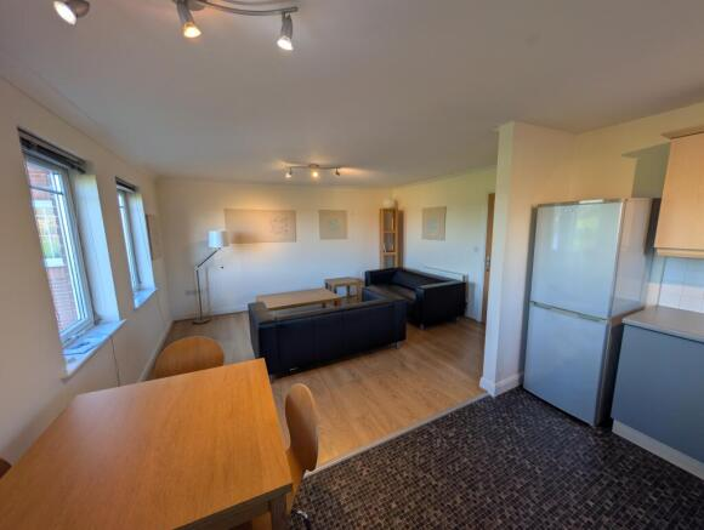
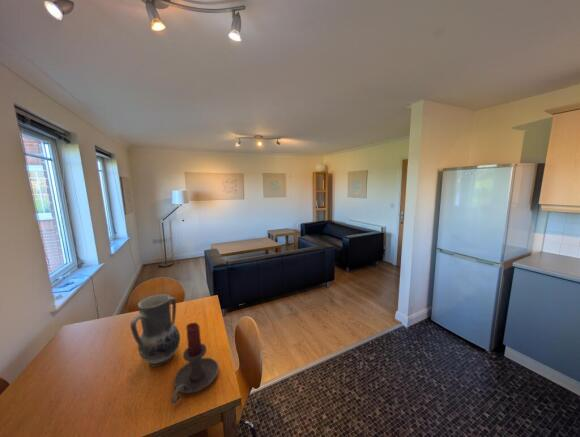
+ candle holder (191, 356)
+ vase (158, 329)
